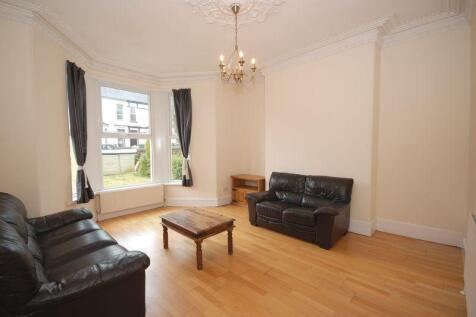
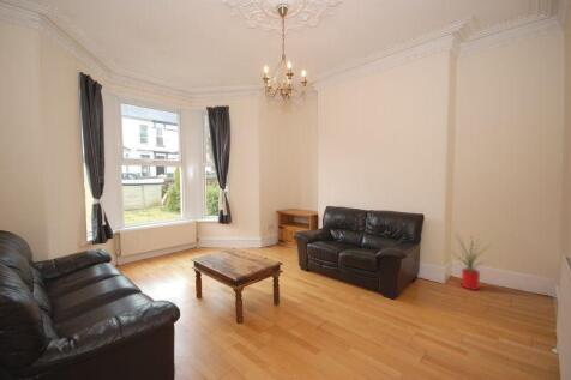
+ house plant (470, 259)
